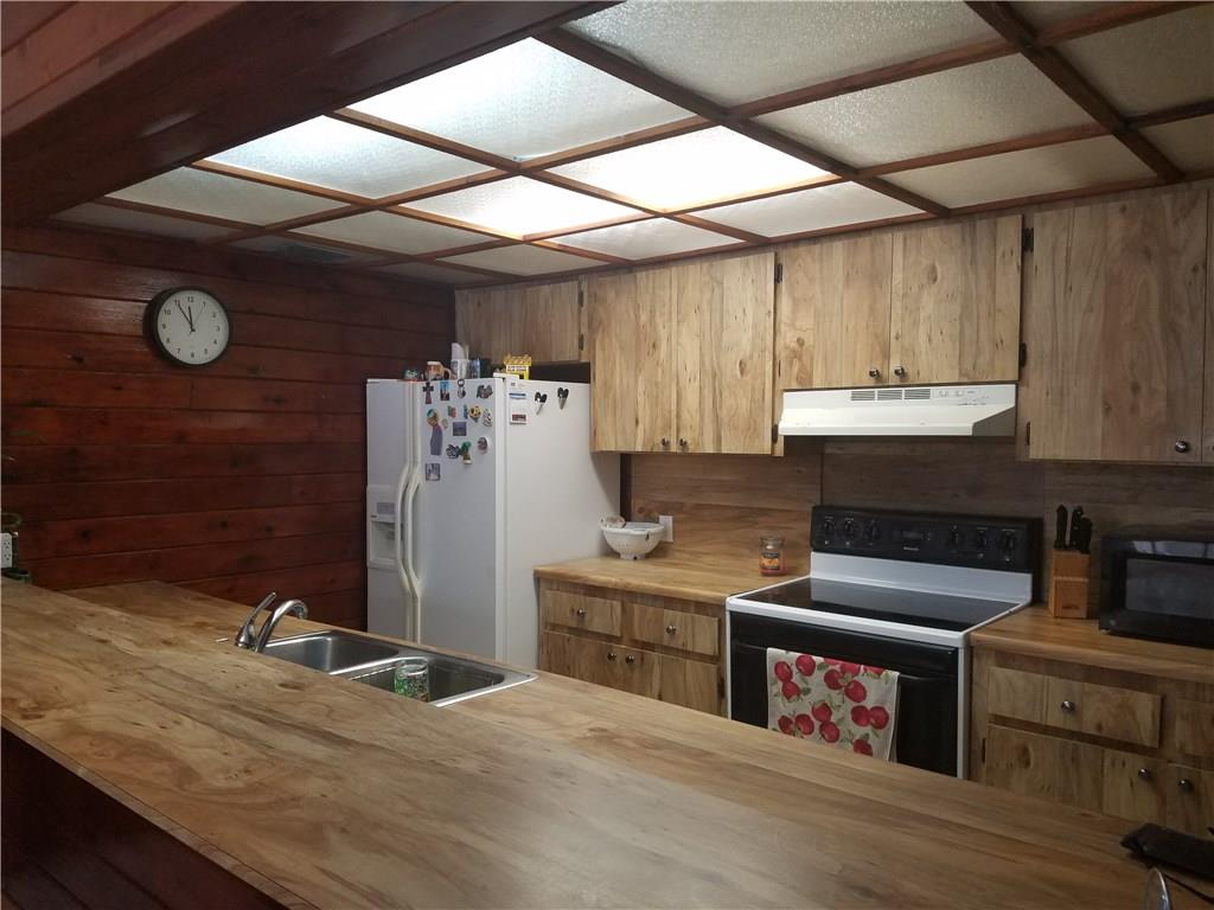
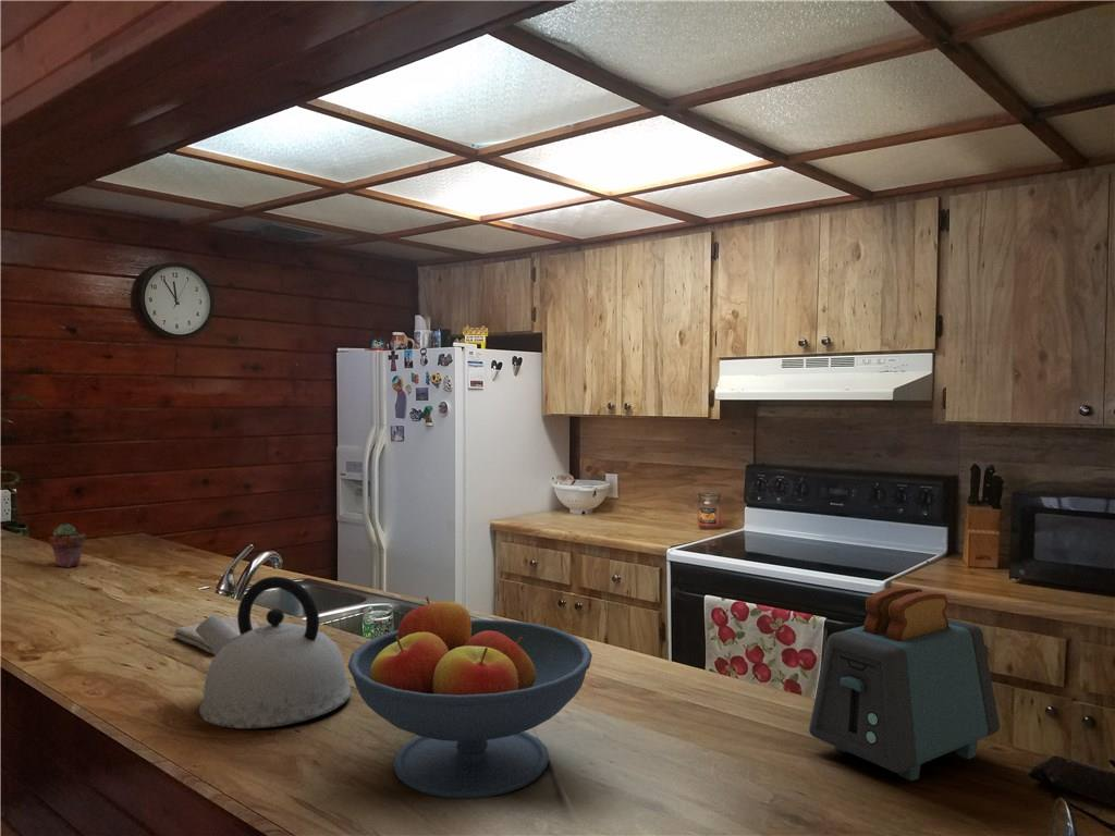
+ potted succulent (68, 544)
+ fruit bowl (471, 687)
+ kettle (270, 638)
+ toaster (905, 673)
+ washcloth (229, 626)
